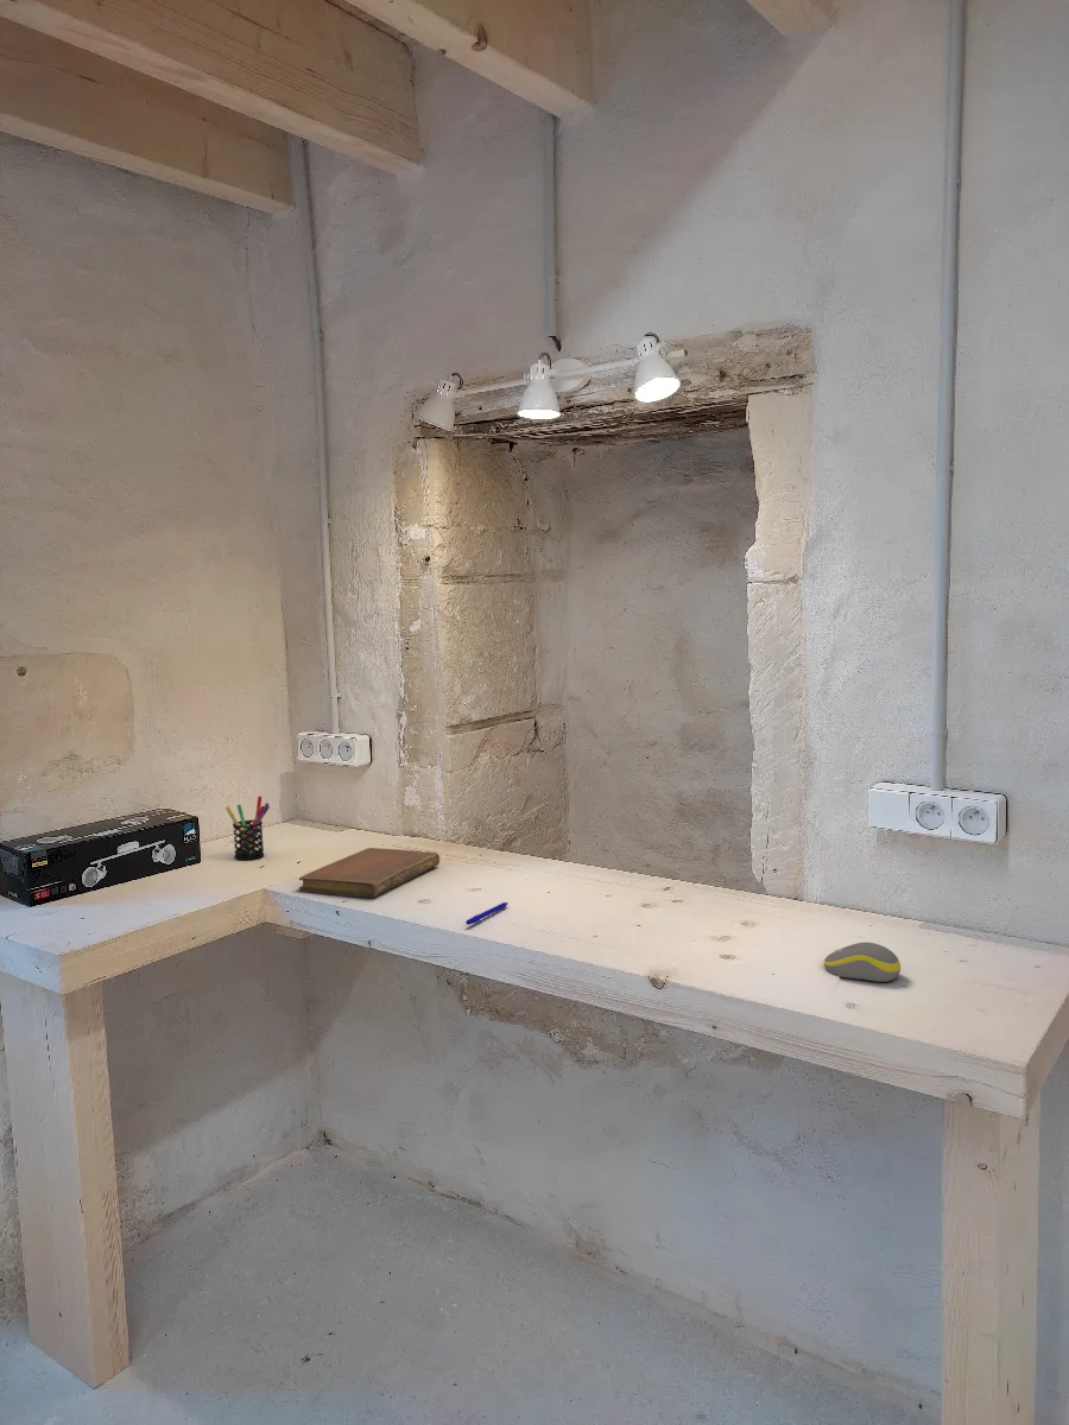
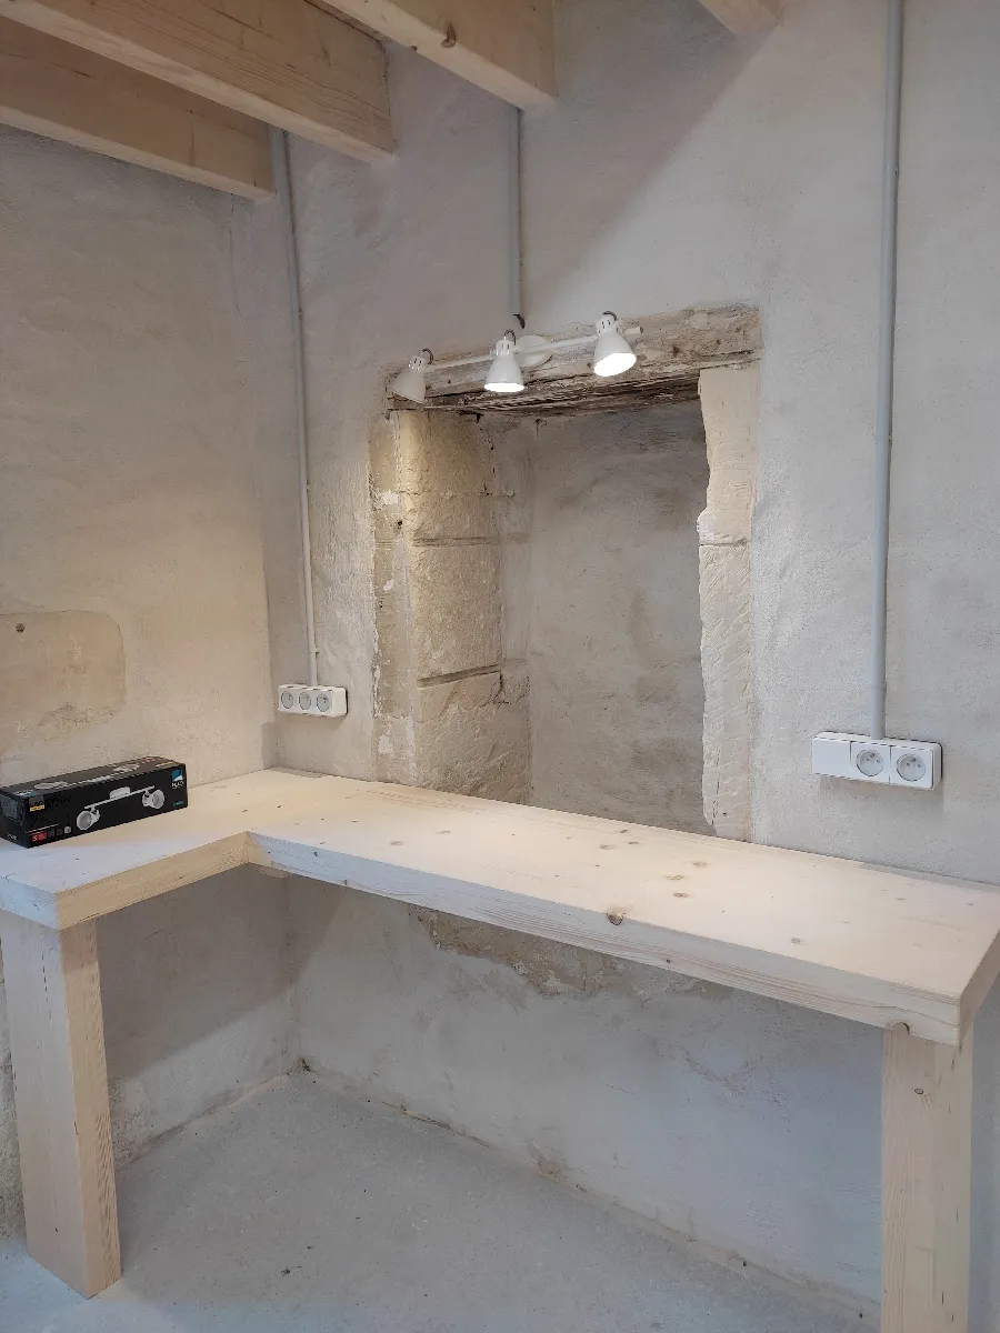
- notebook (372, 870)
- pen (488, 912)
- computer mouse (861, 958)
- pen holder (247, 826)
